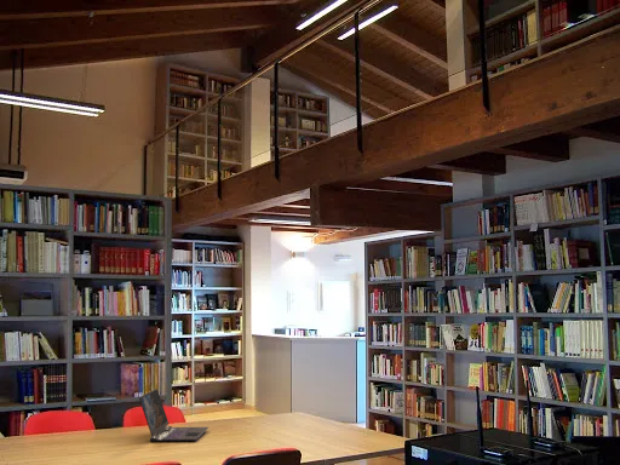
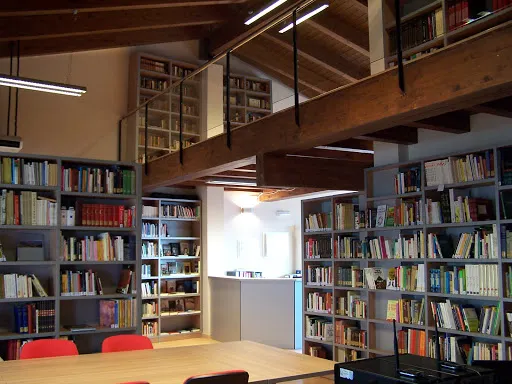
- laptop (166, 417)
